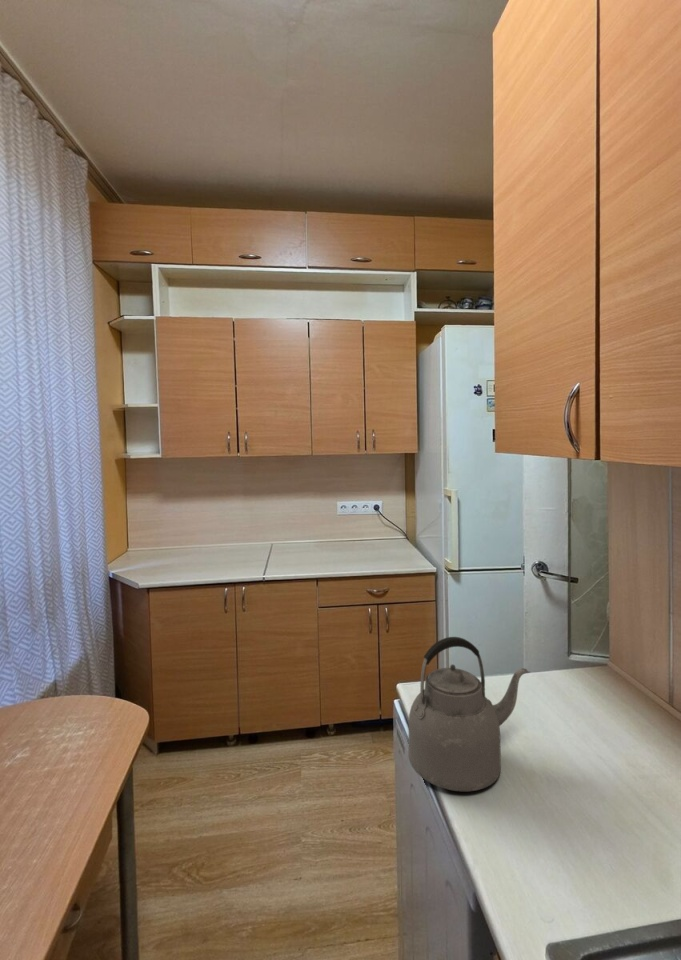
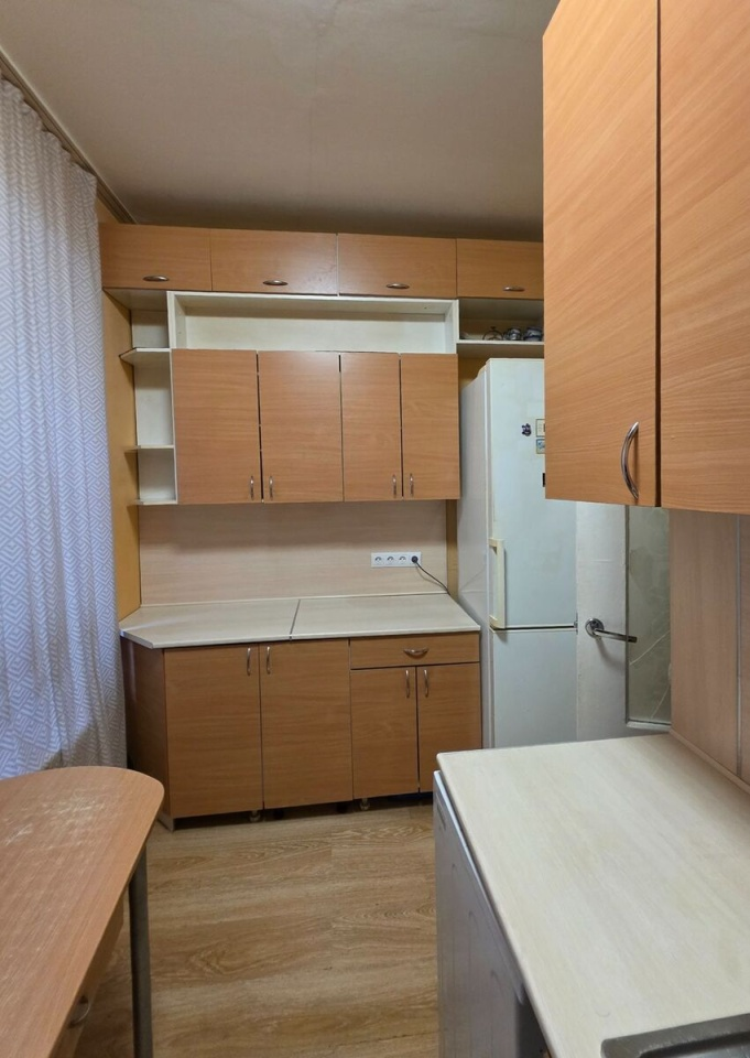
- kettle (472, 696)
